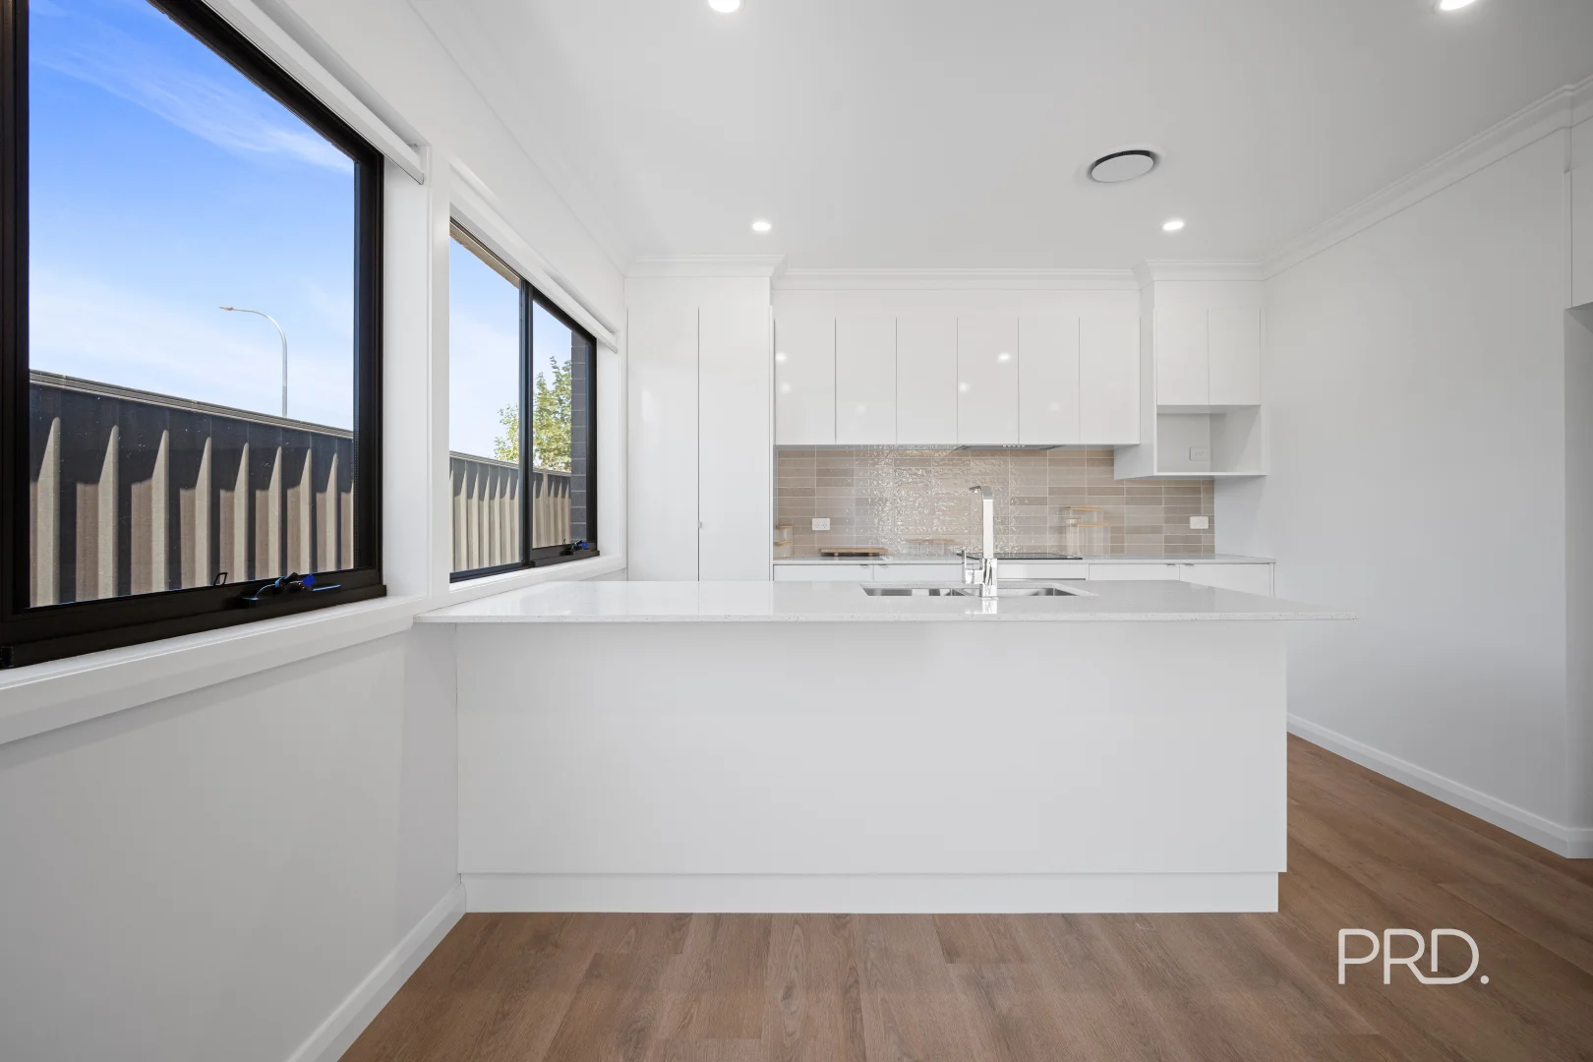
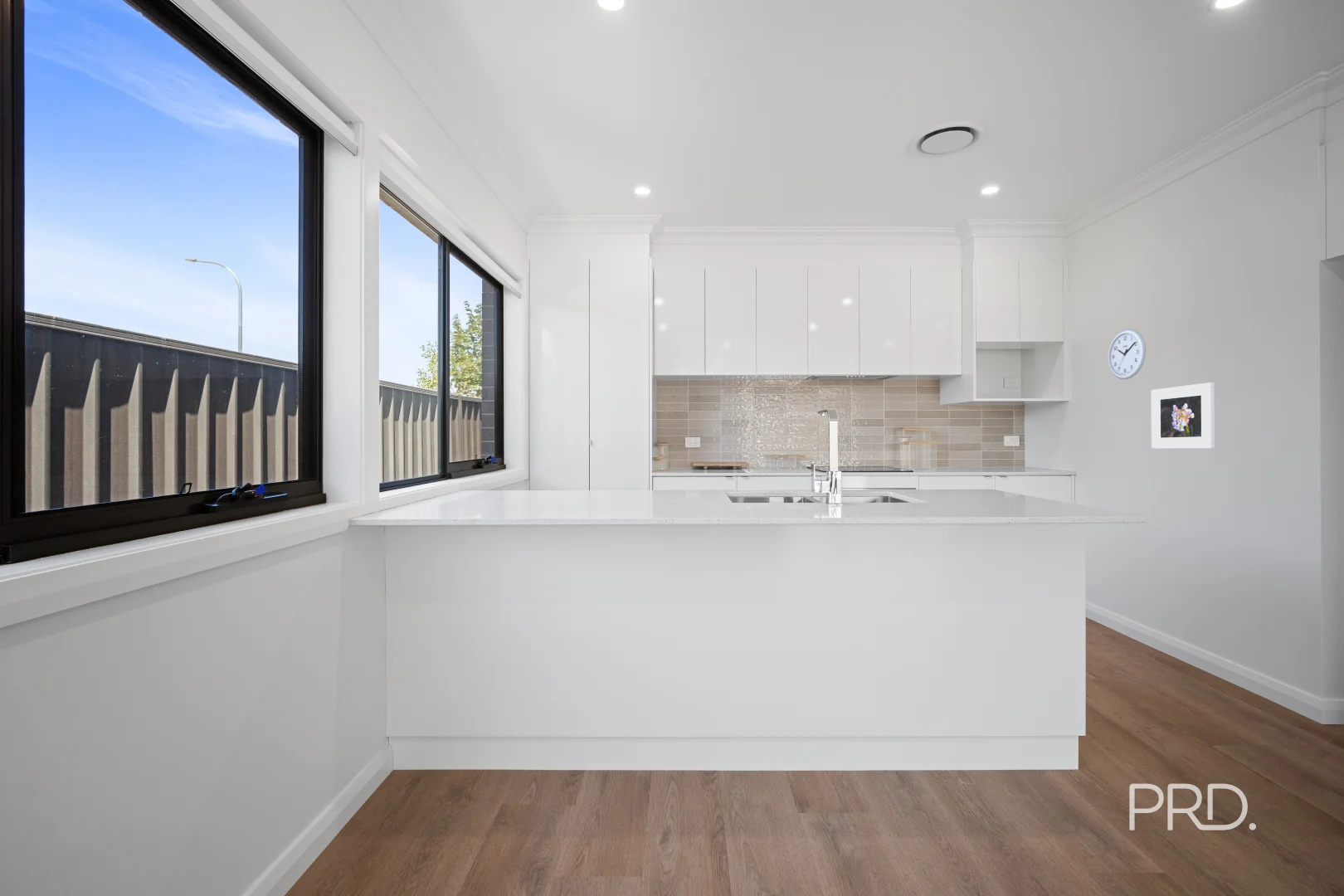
+ wall clock (1125, 354)
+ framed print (1181, 417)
